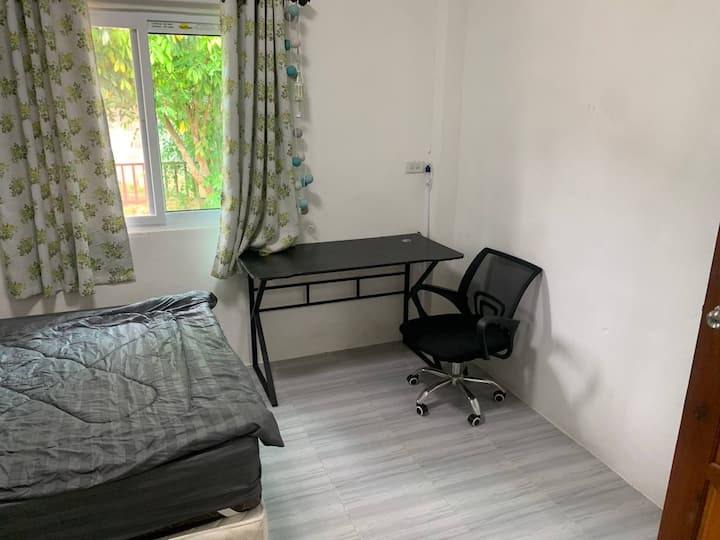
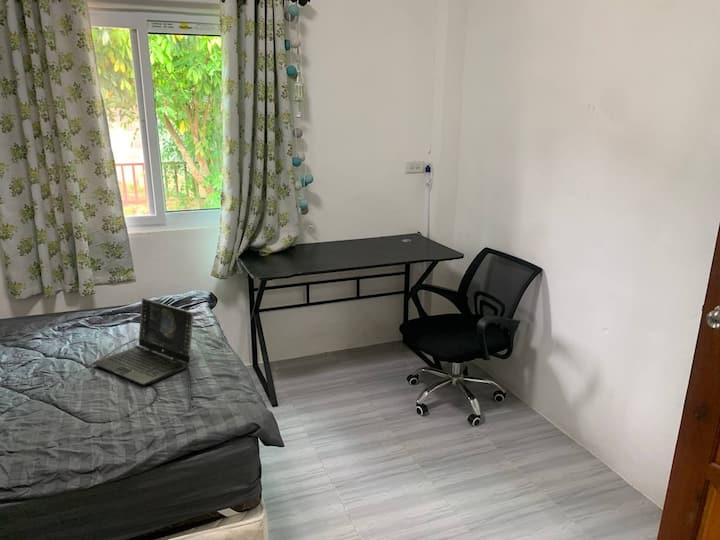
+ laptop computer (143, 339)
